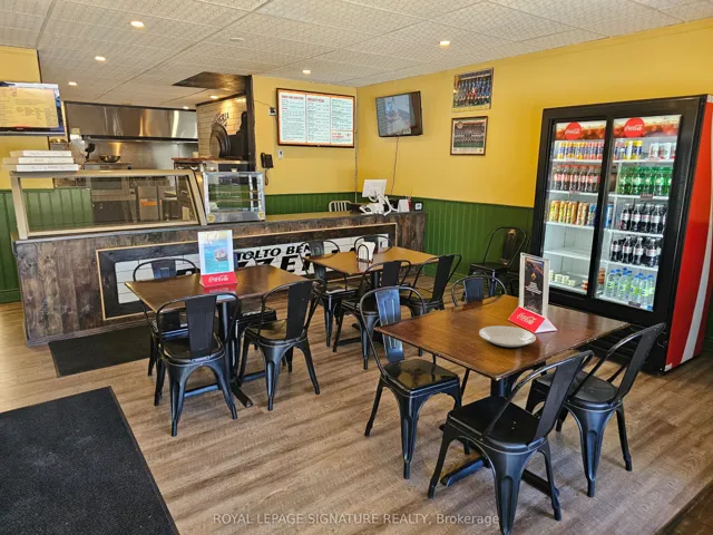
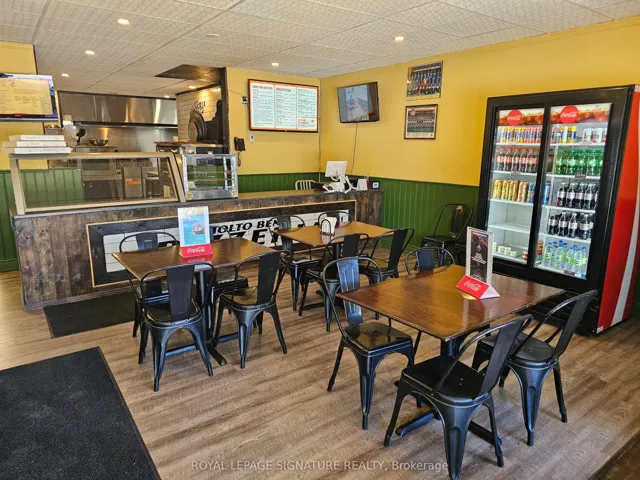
- plate (506, 338)
